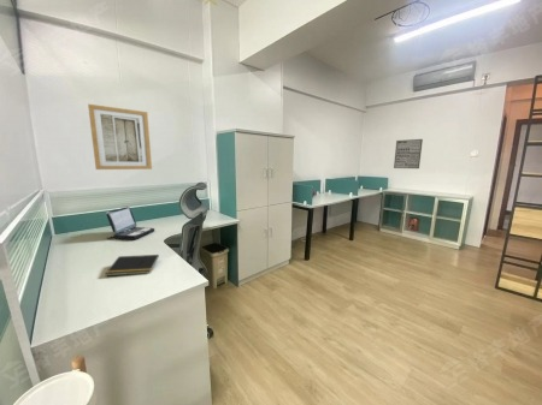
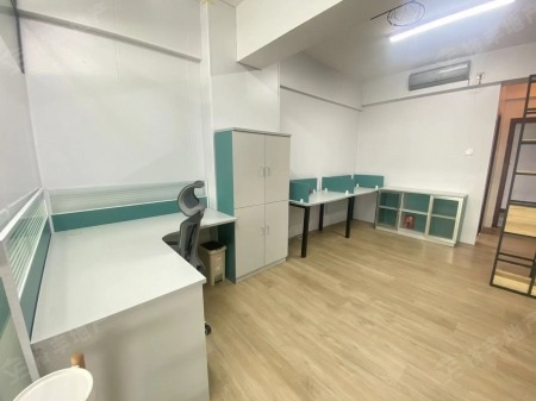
- wall art (122, 139)
- notepad (134, 264)
- wall art (407, 154)
- laptop (130, 221)
